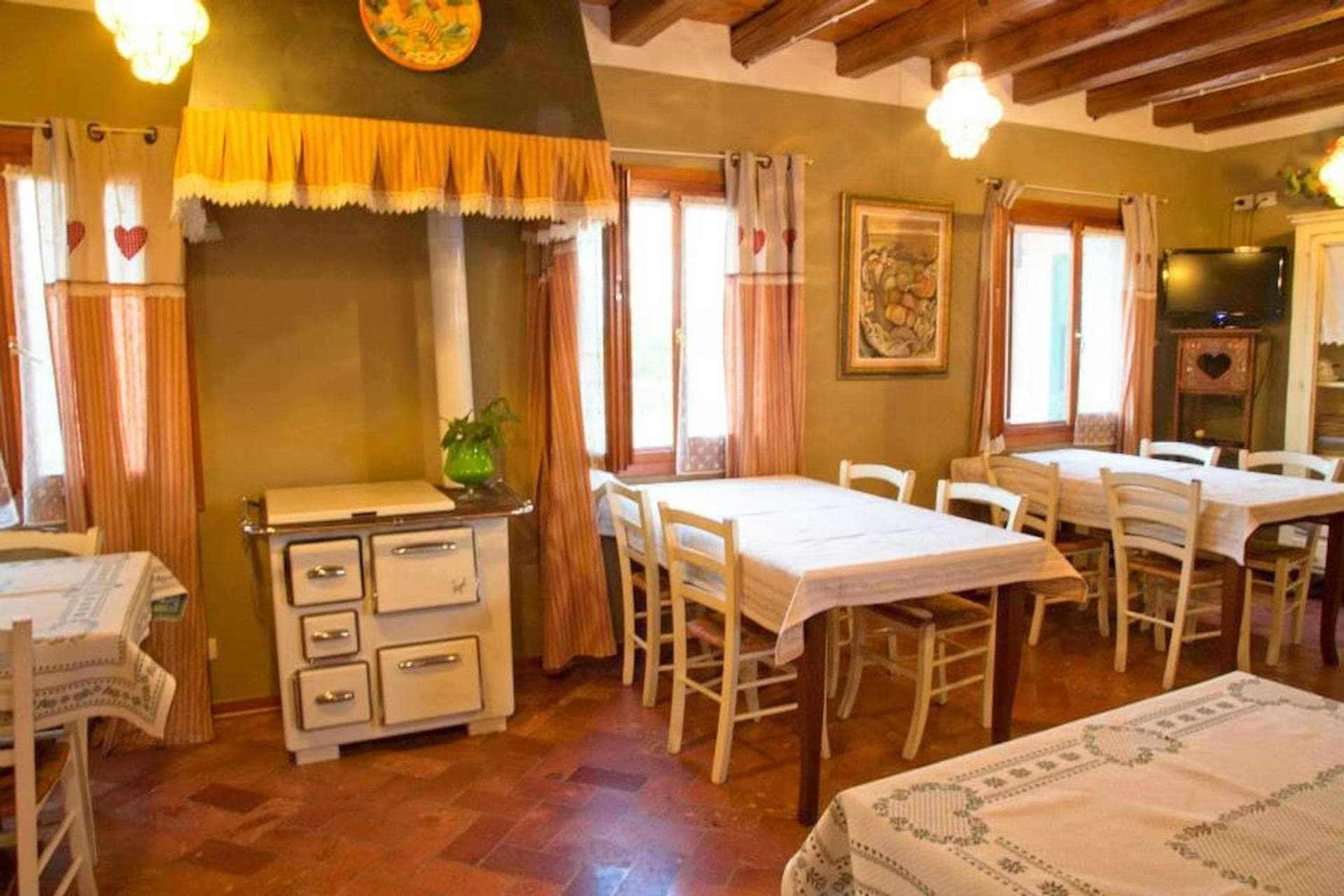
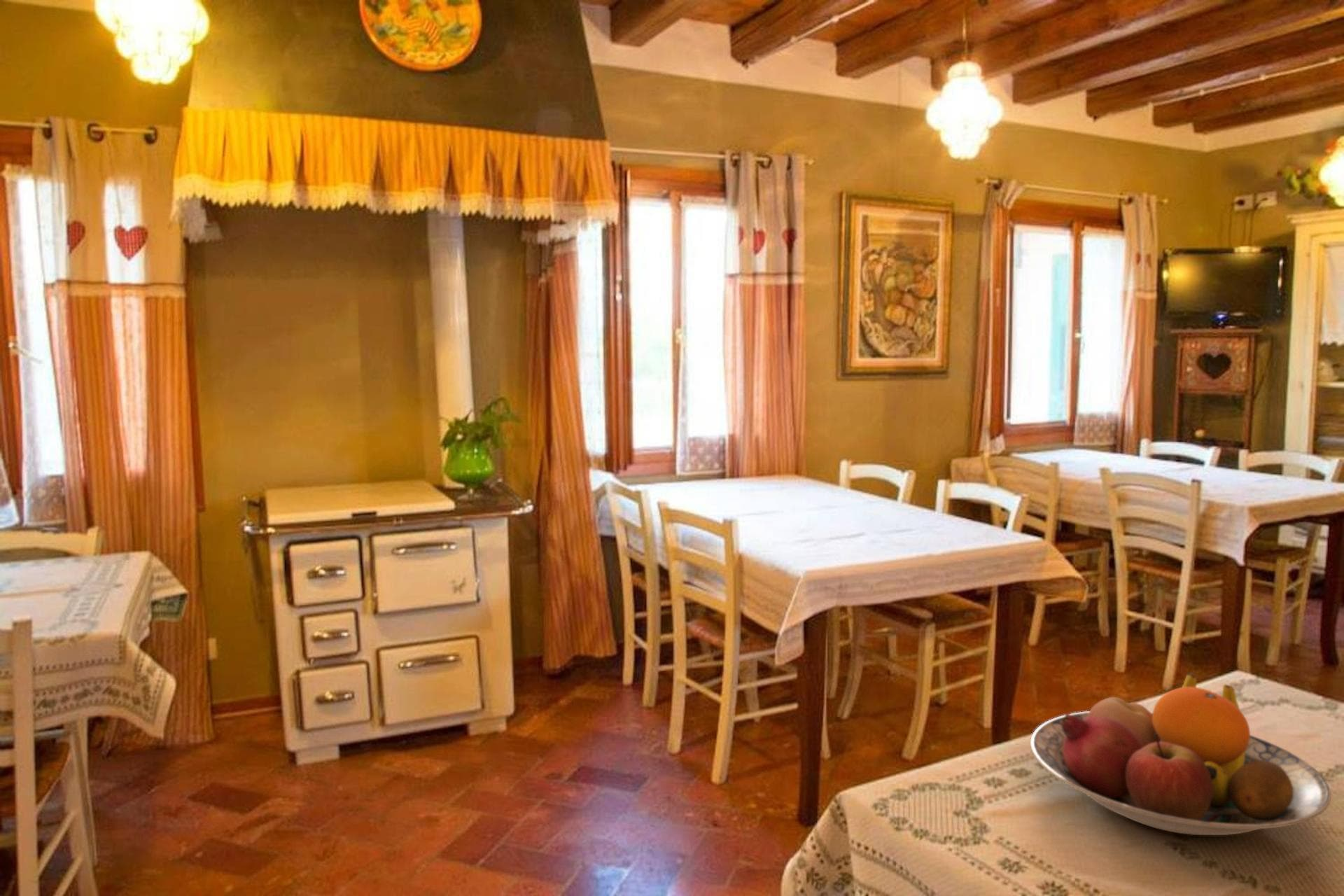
+ fruit bowl (1170, 750)
